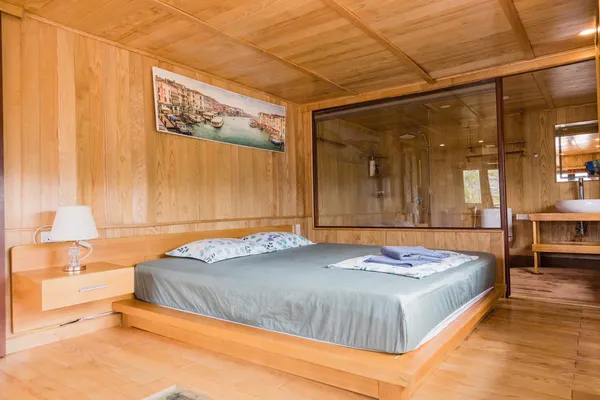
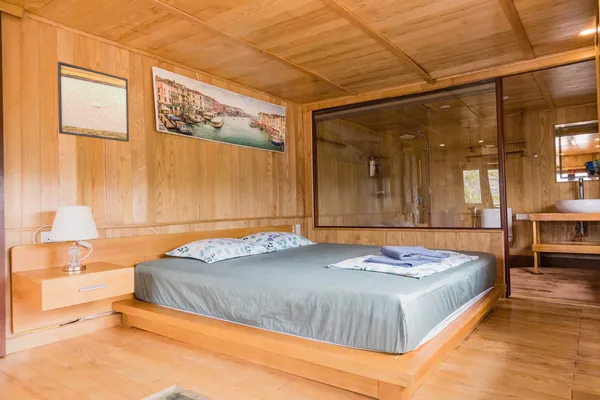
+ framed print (95, 104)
